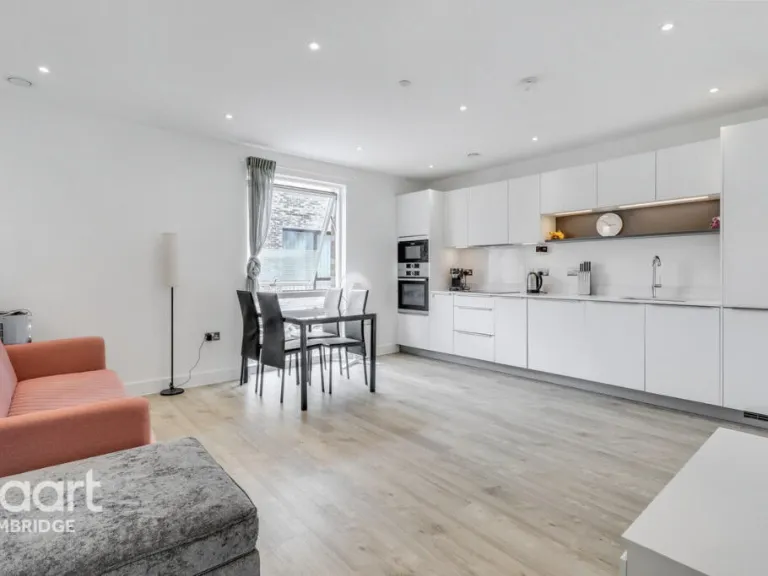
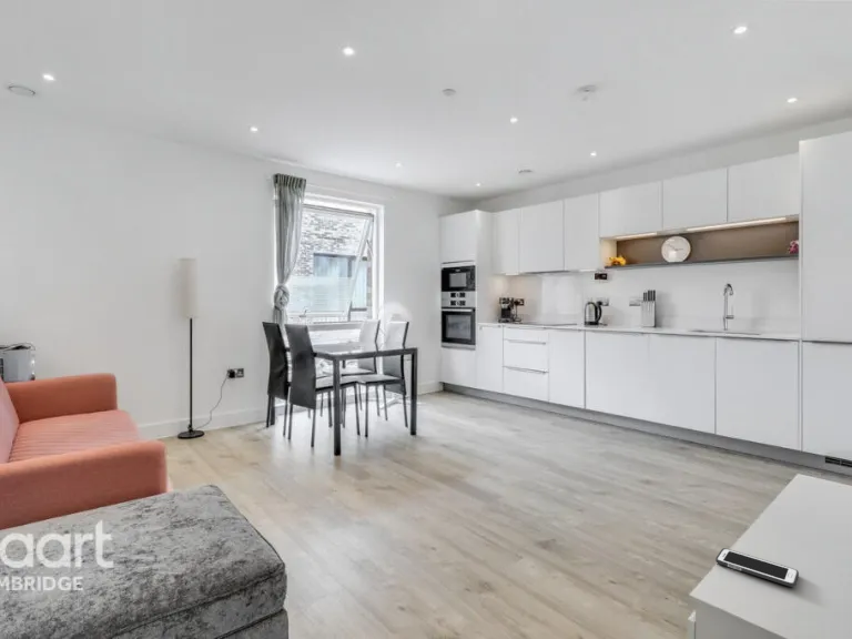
+ cell phone (755, 566)
